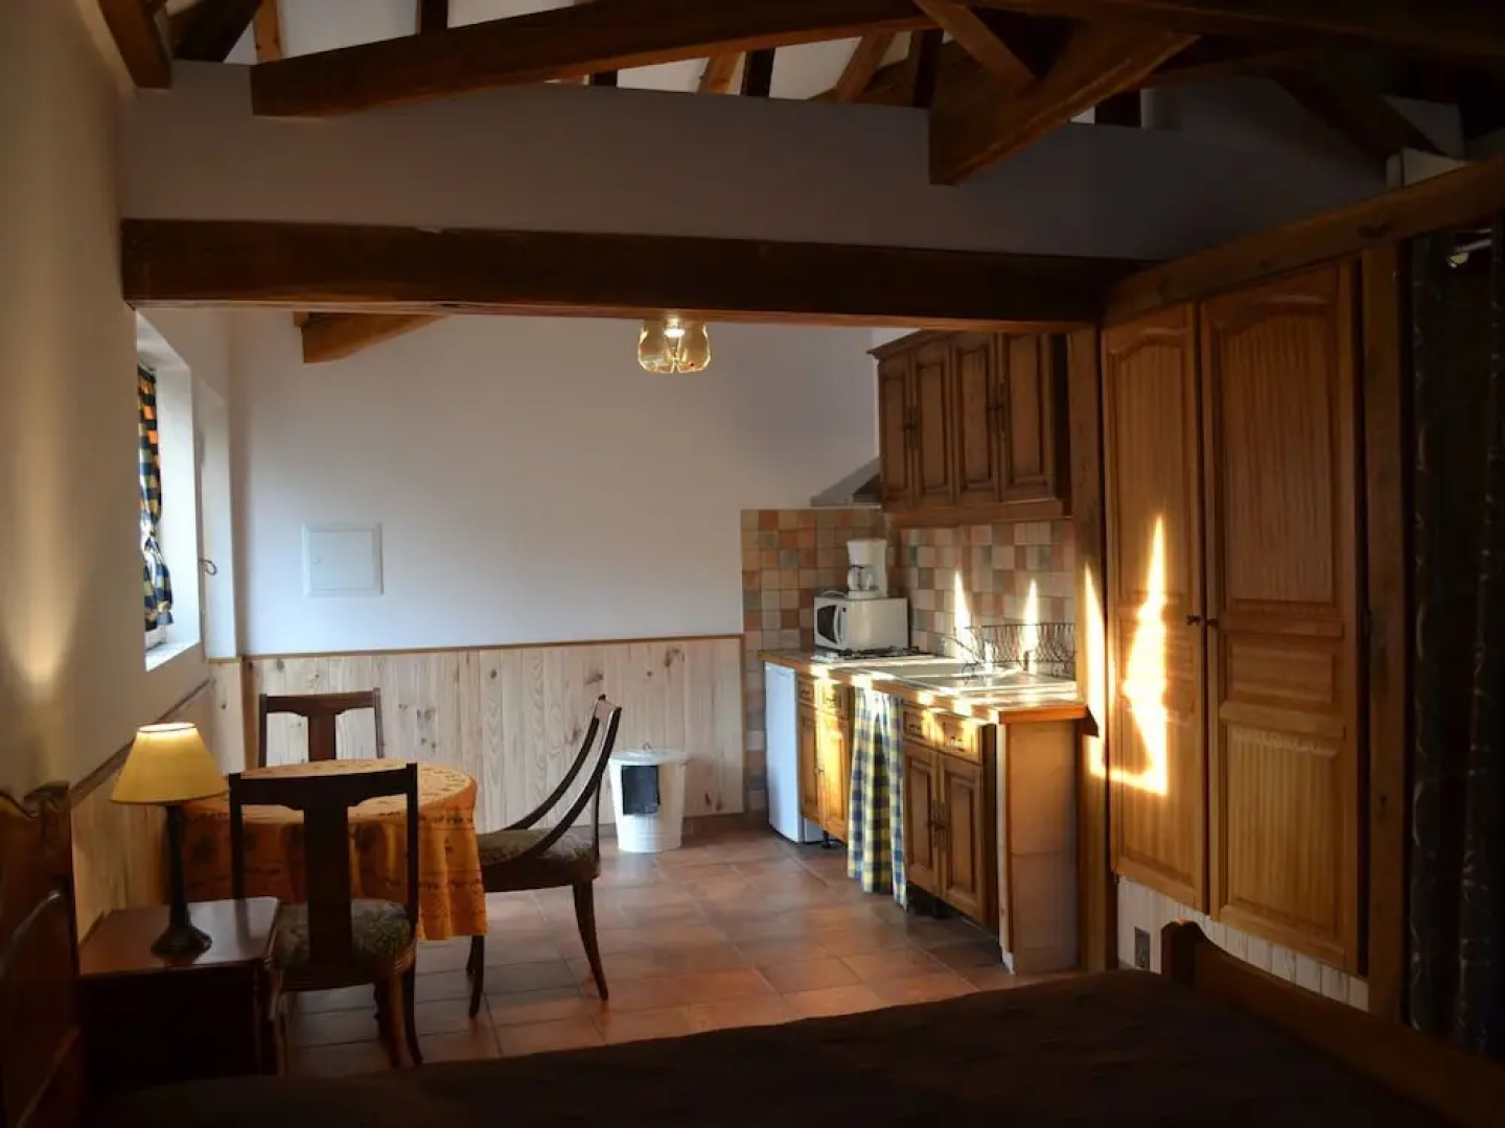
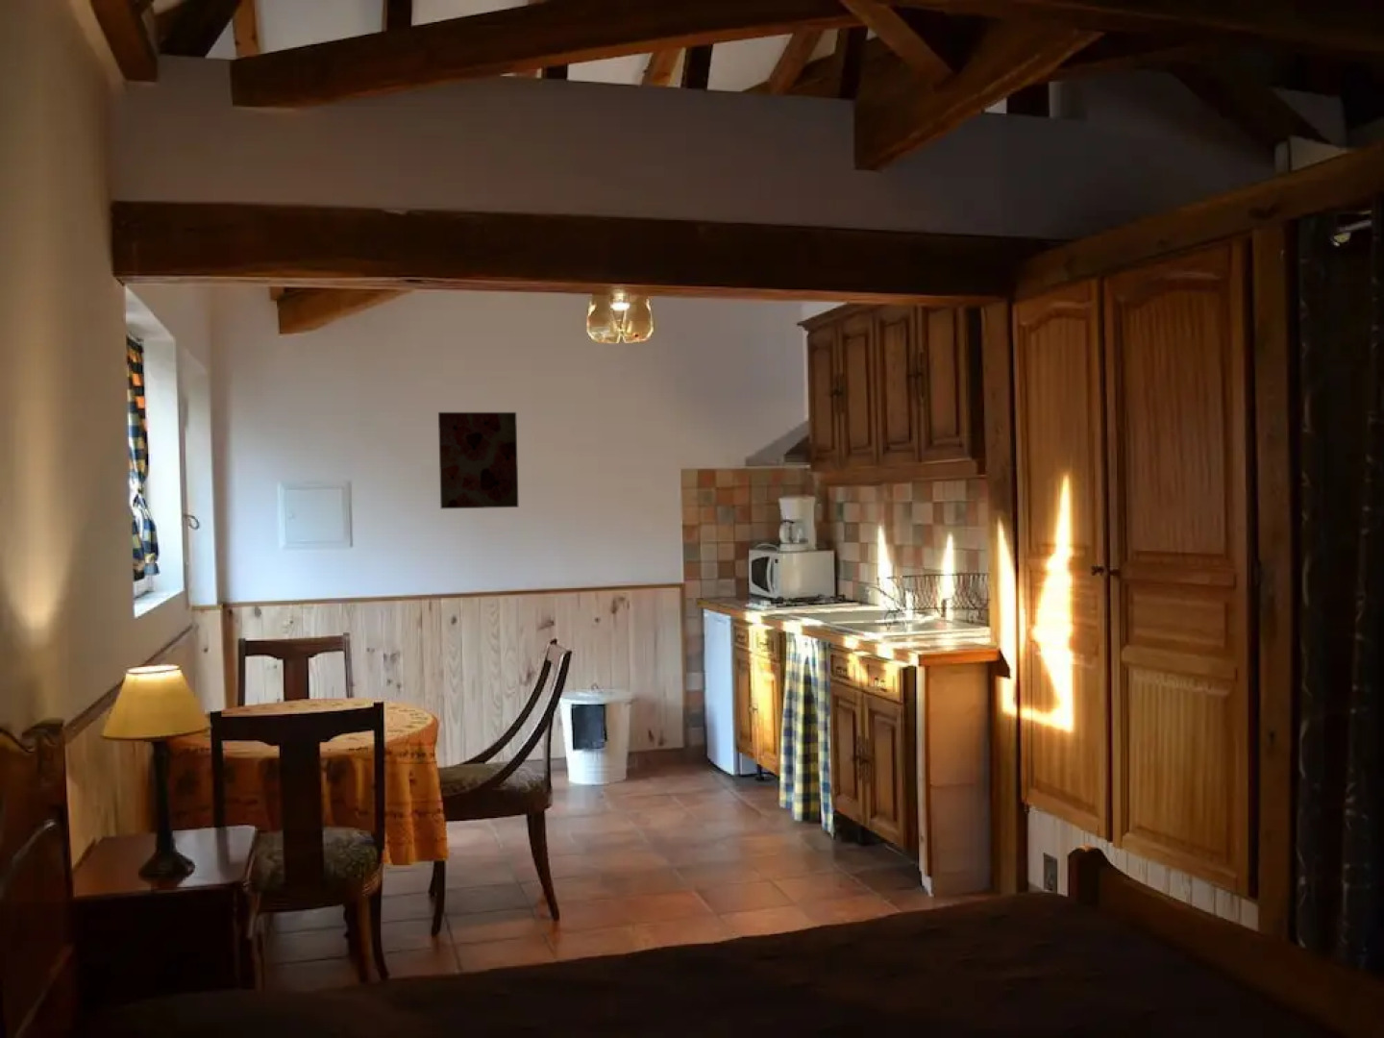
+ wall art (478, 459)
